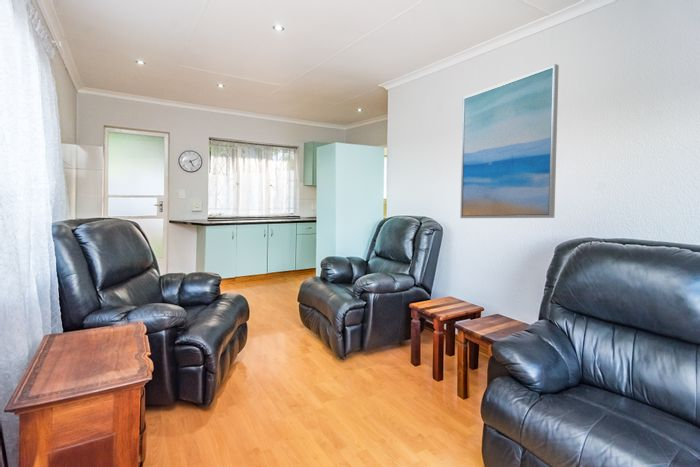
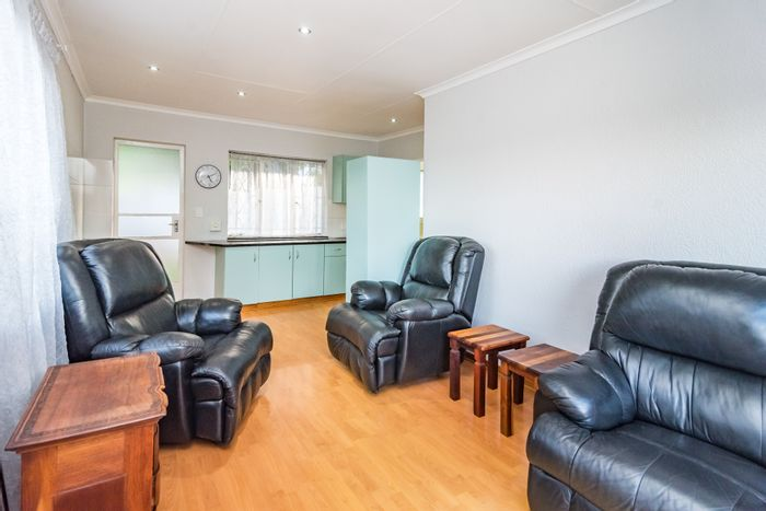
- wall art (503, 150)
